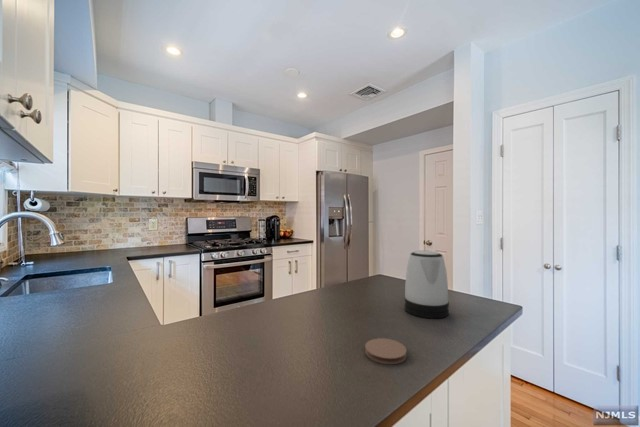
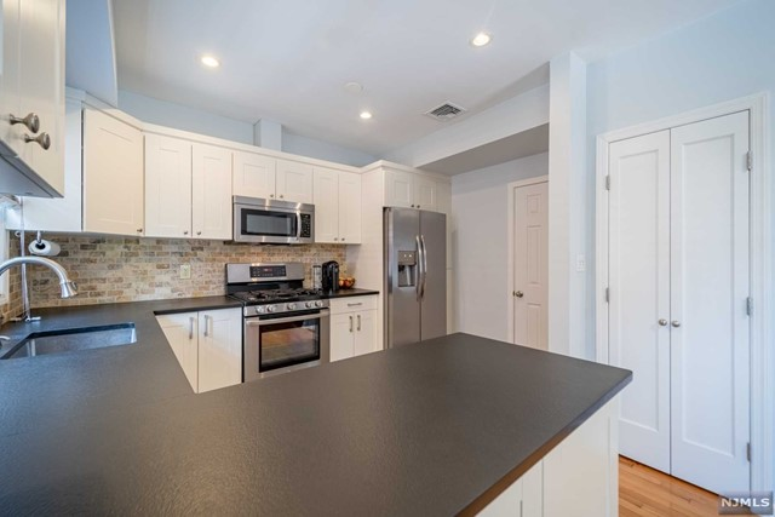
- kettle (424, 279)
- coaster (385, 350)
